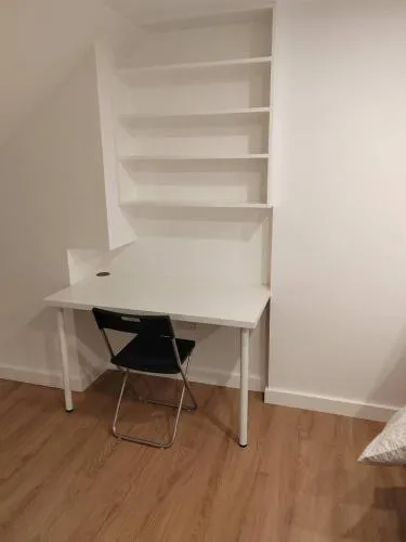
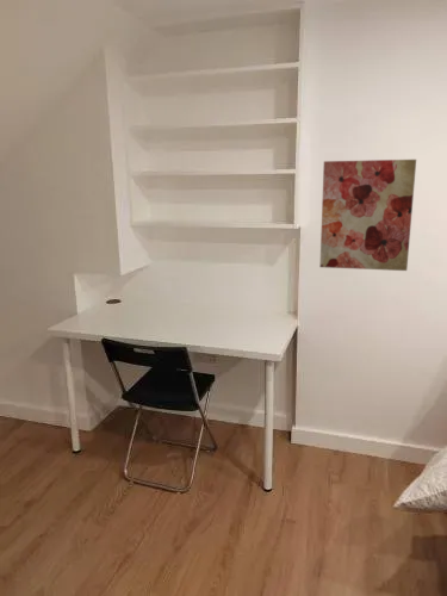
+ wall art (365, 216)
